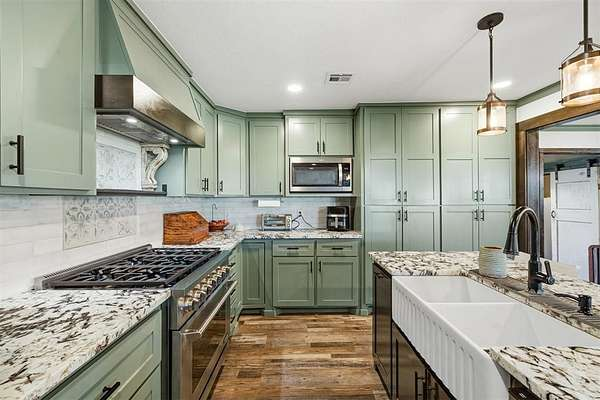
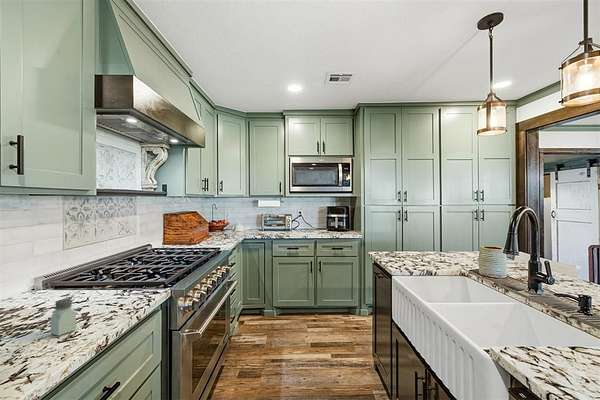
+ saltshaker (63, 316)
